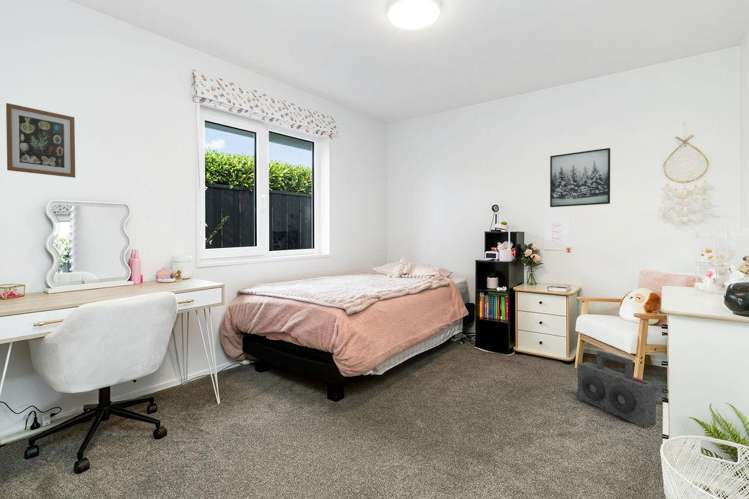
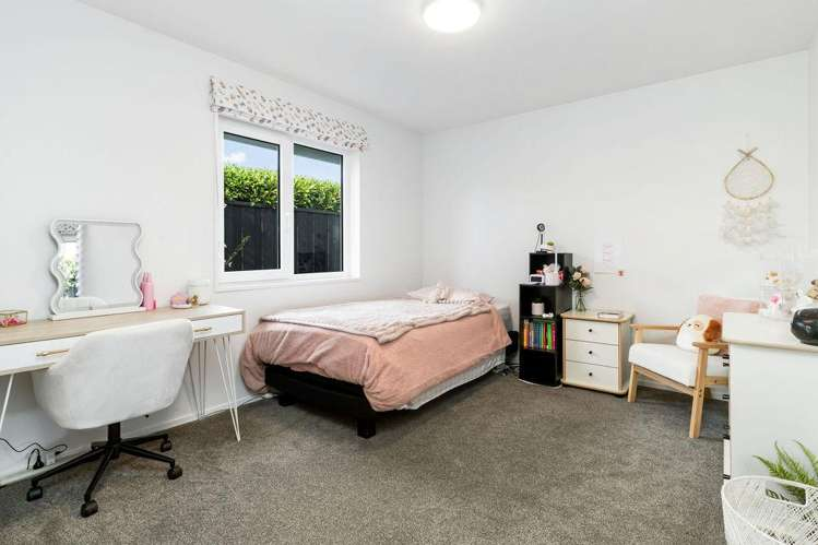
- wall art (579, 178)
- wall art (42, 142)
- speaker (611, 383)
